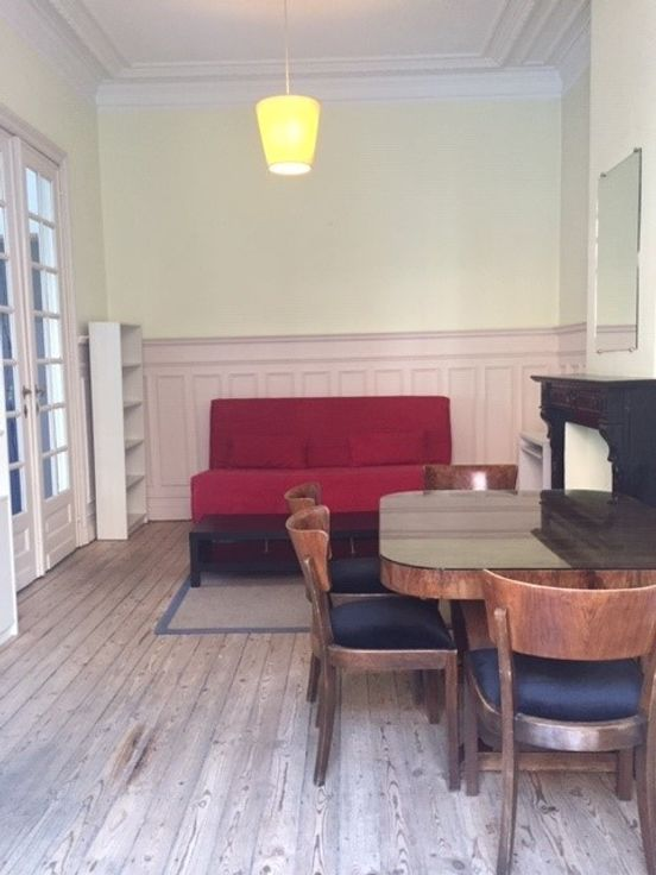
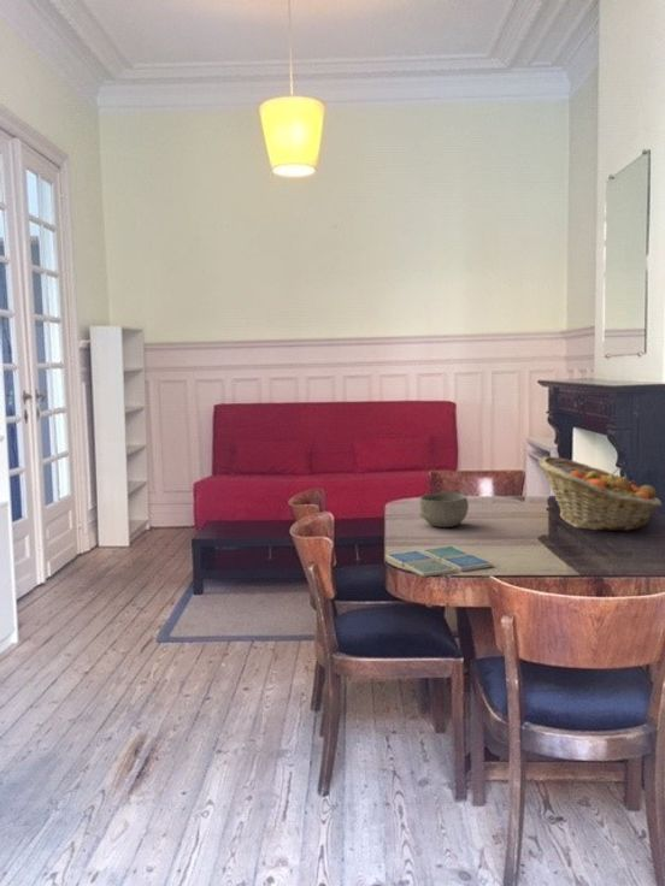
+ fruit basket (596, 490)
+ drink coaster (437, 560)
+ bowl (443, 510)
